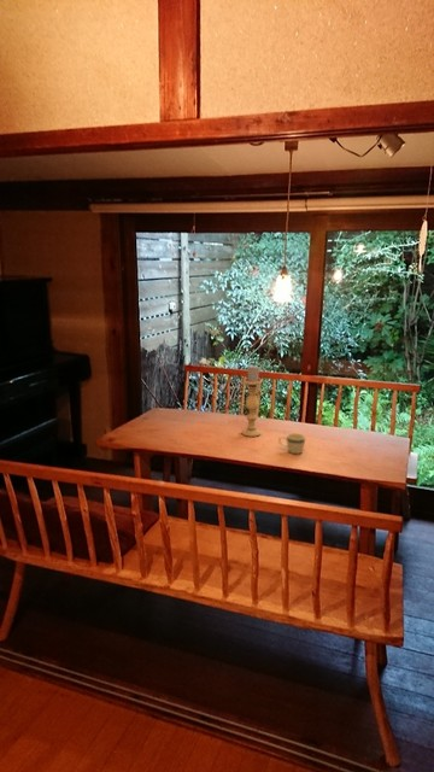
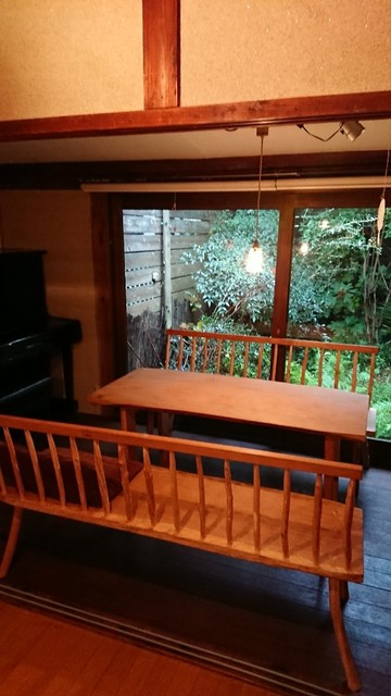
- candle holder (252, 399)
- mug (291, 443)
